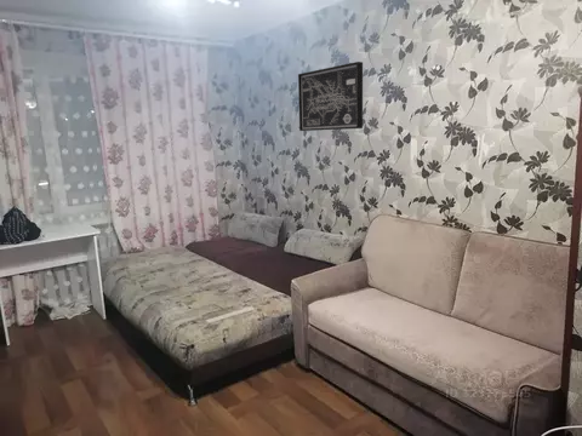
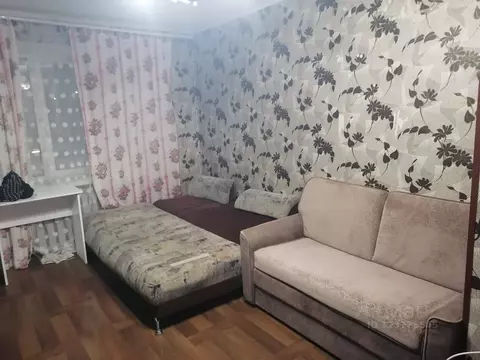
- wall art (327, 99)
